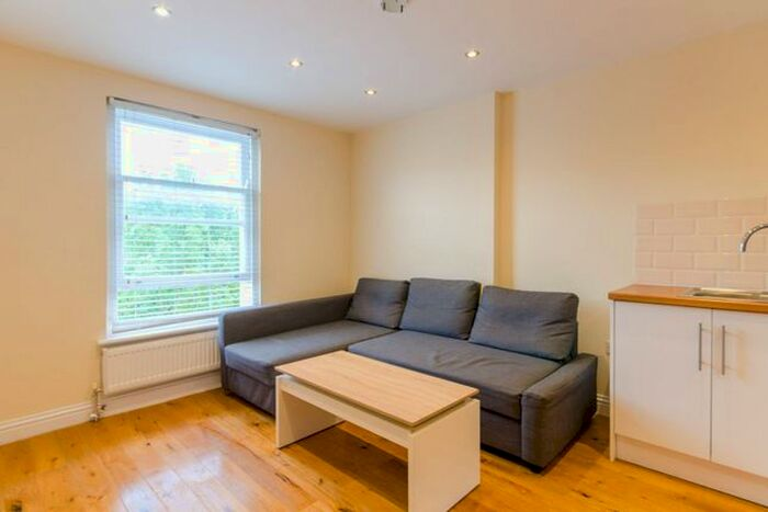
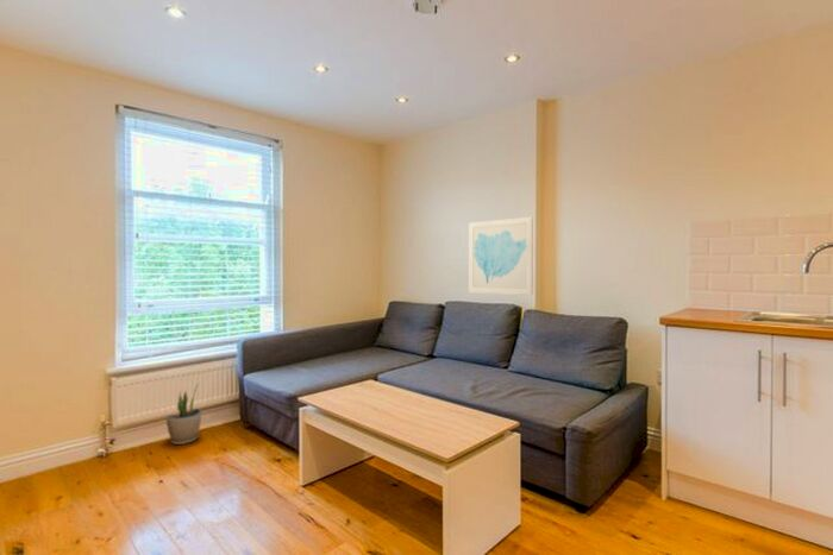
+ potted plant (183, 411)
+ wall art (499, 257)
